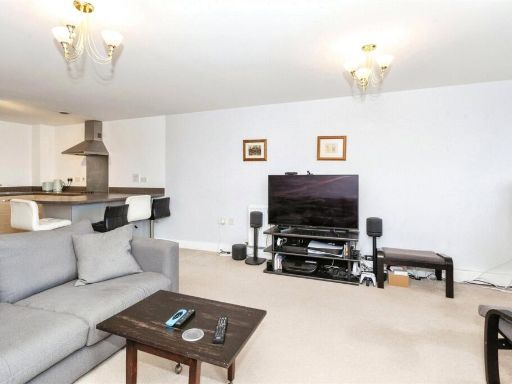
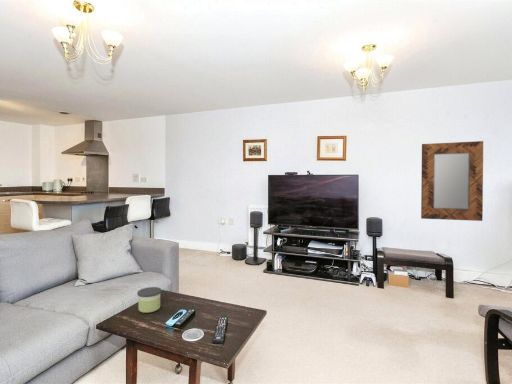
+ home mirror (451, 181)
+ candle (149, 299)
